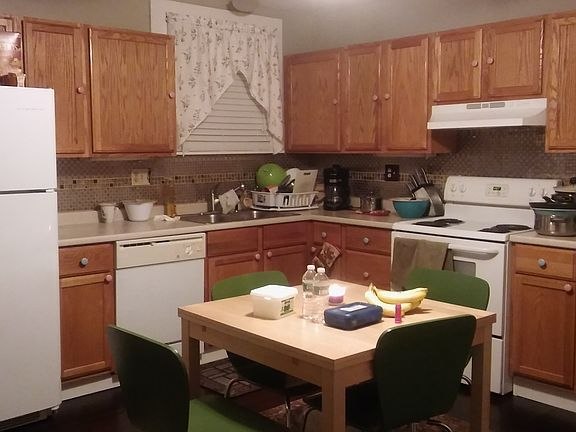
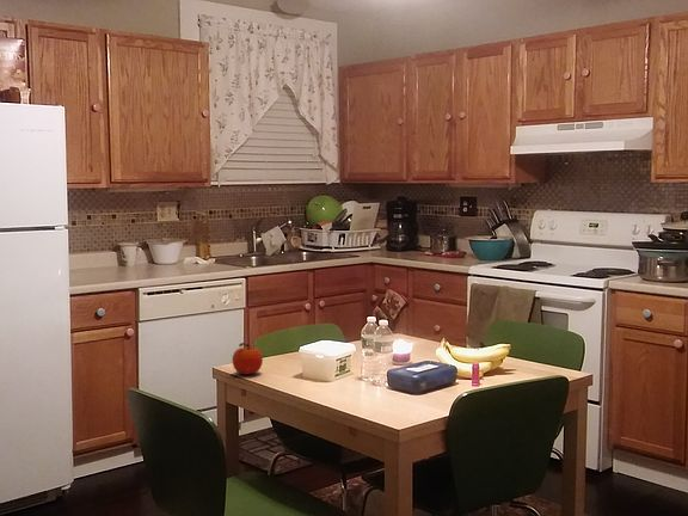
+ fruit (247, 357)
